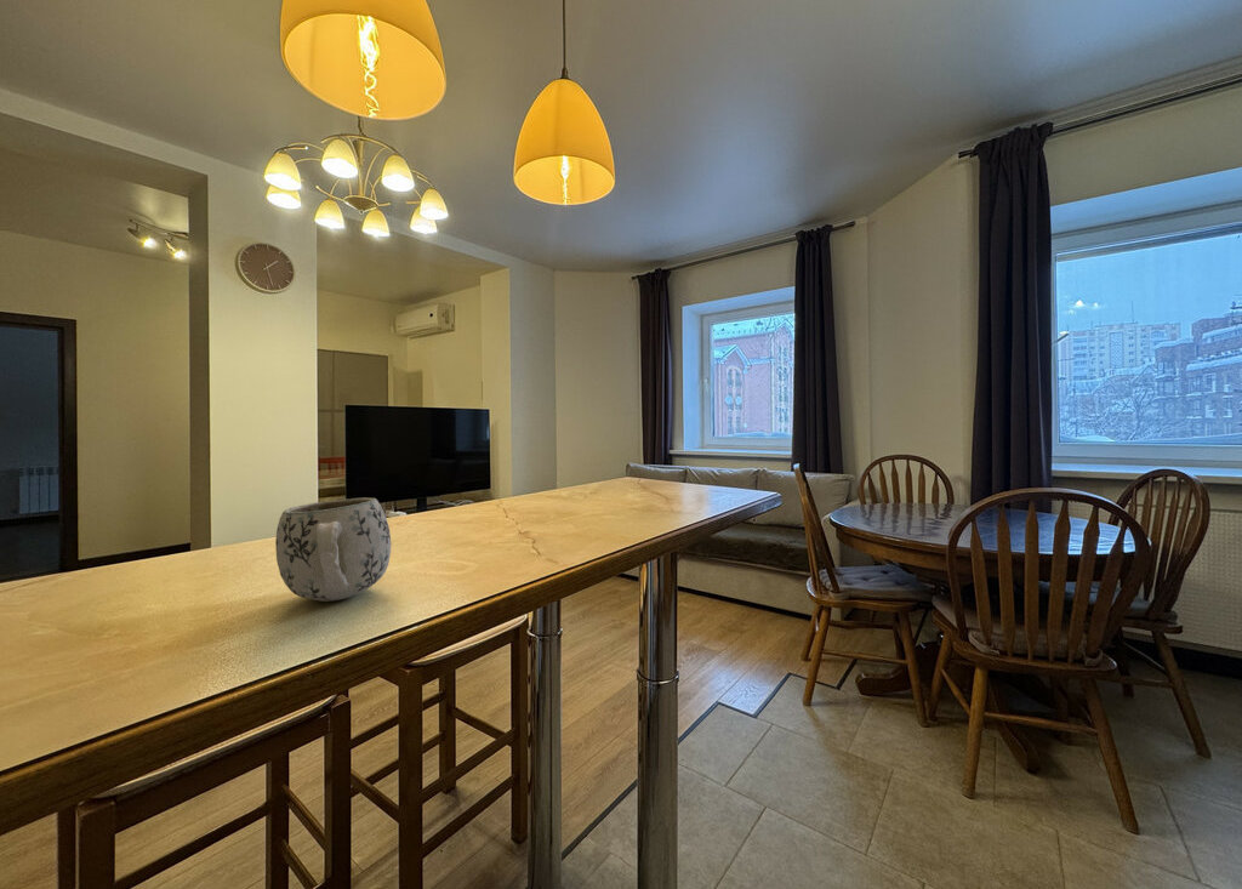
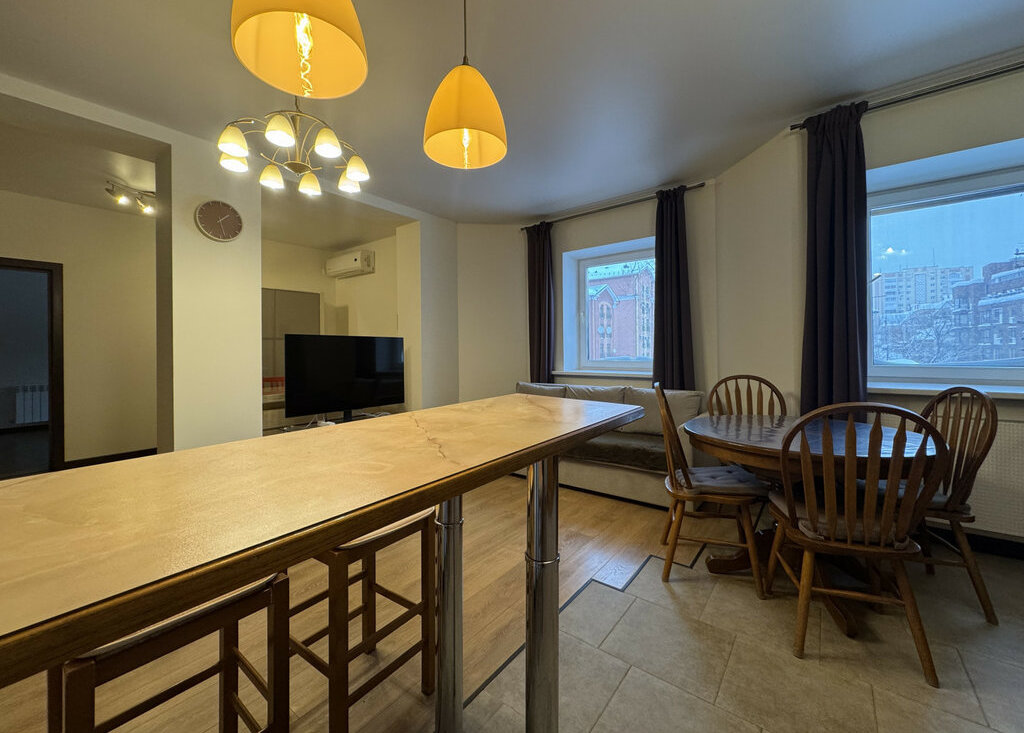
- mug (335, 551)
